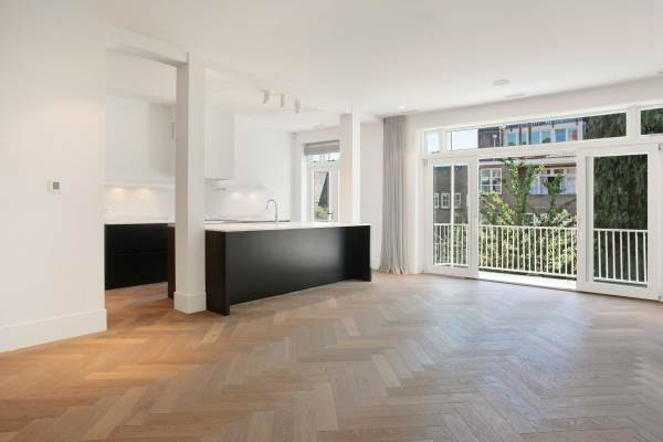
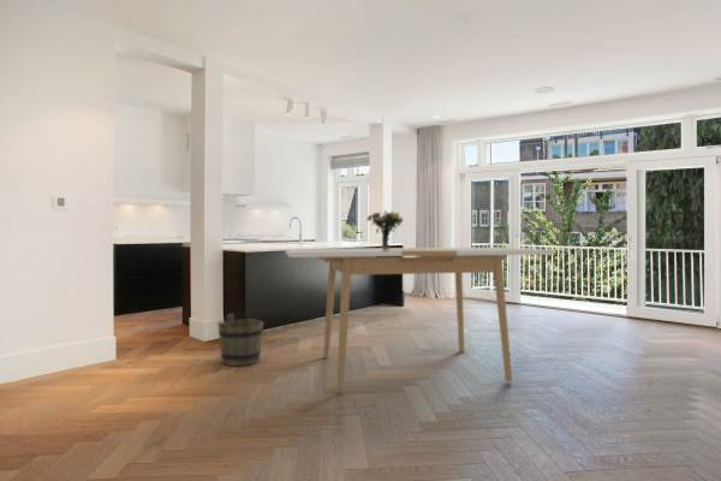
+ bouquet (386, 230)
+ bucket (240, 338)
+ dining table (409, 273)
